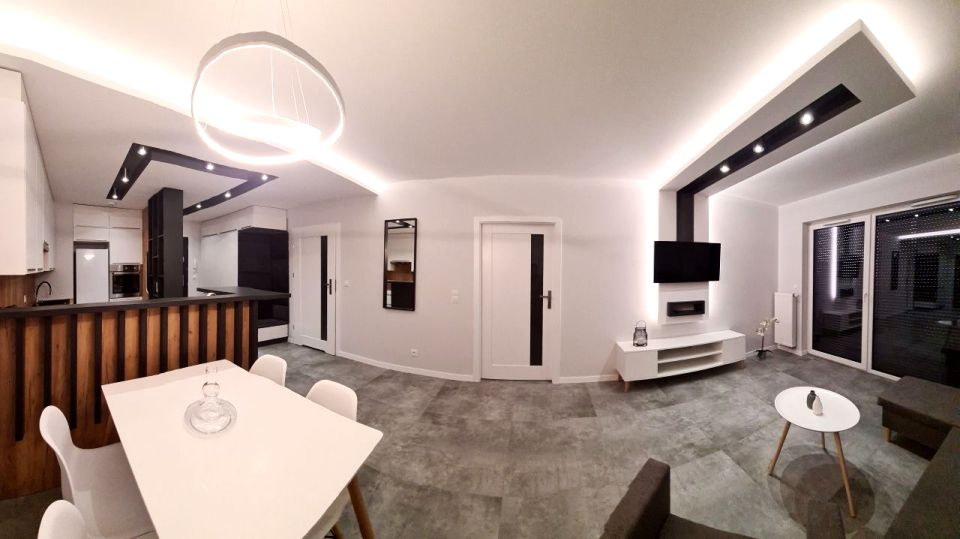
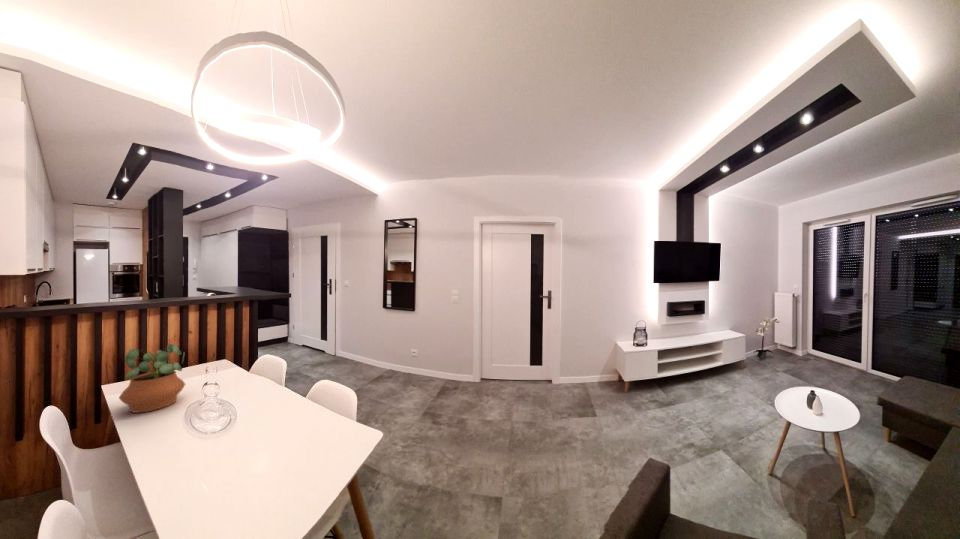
+ potted plant (156, 376)
